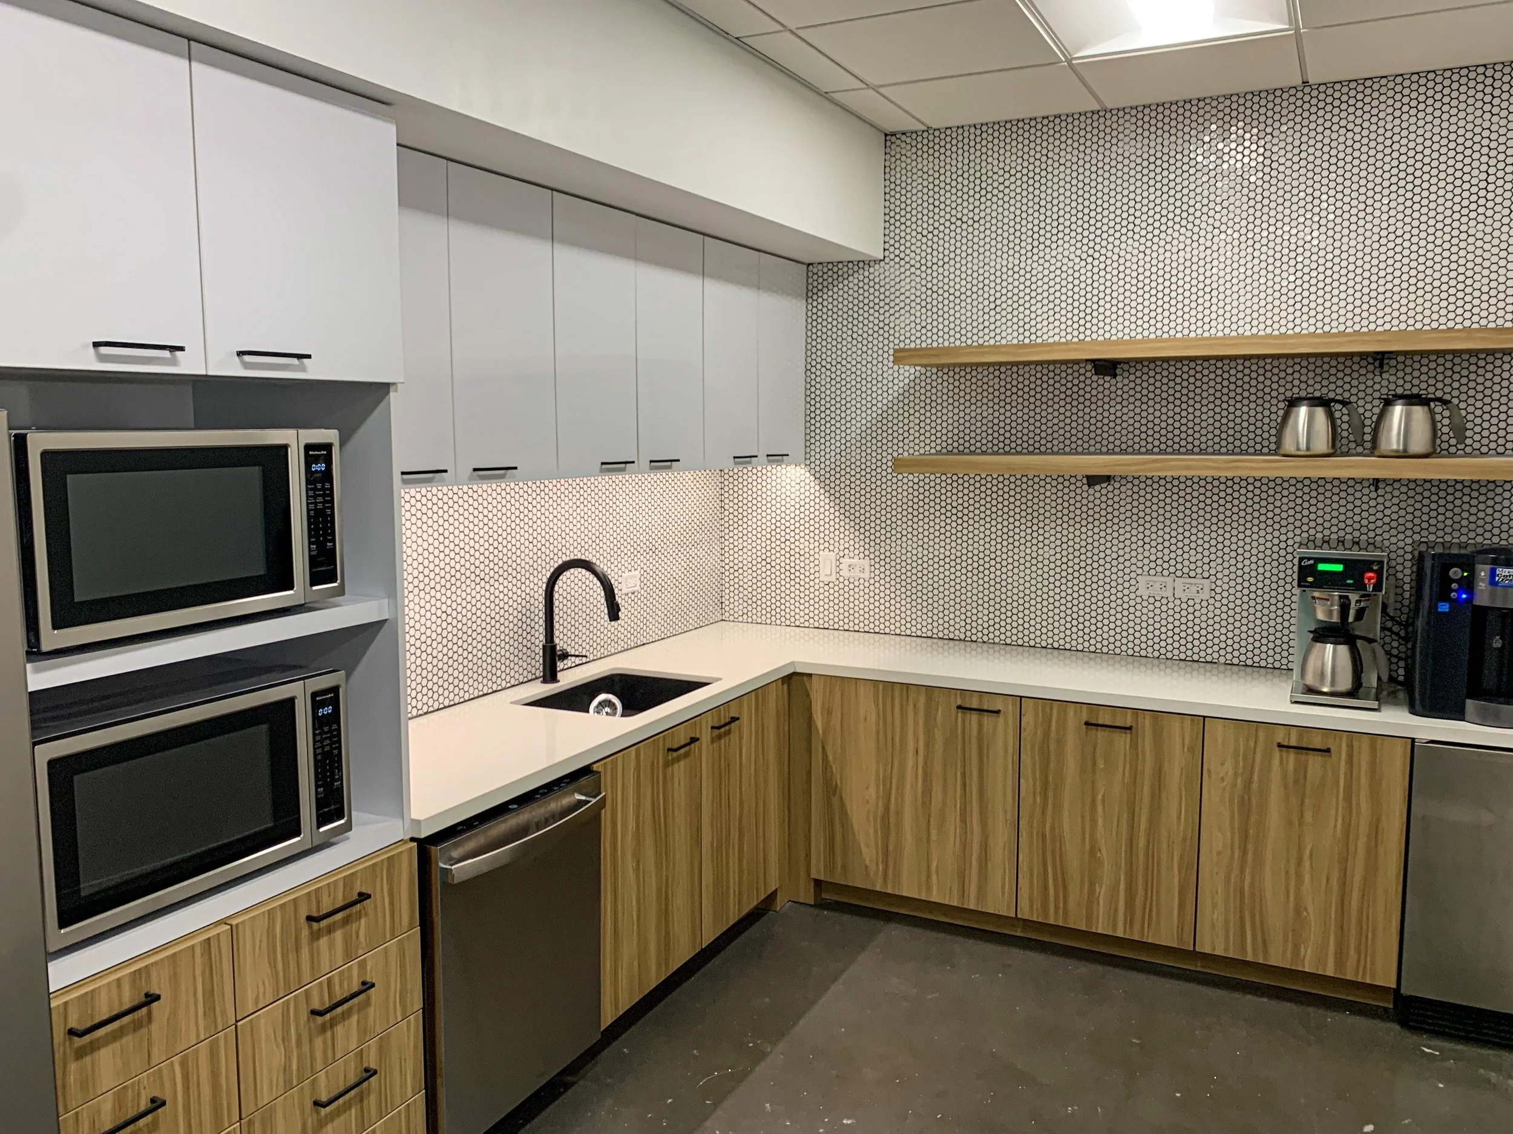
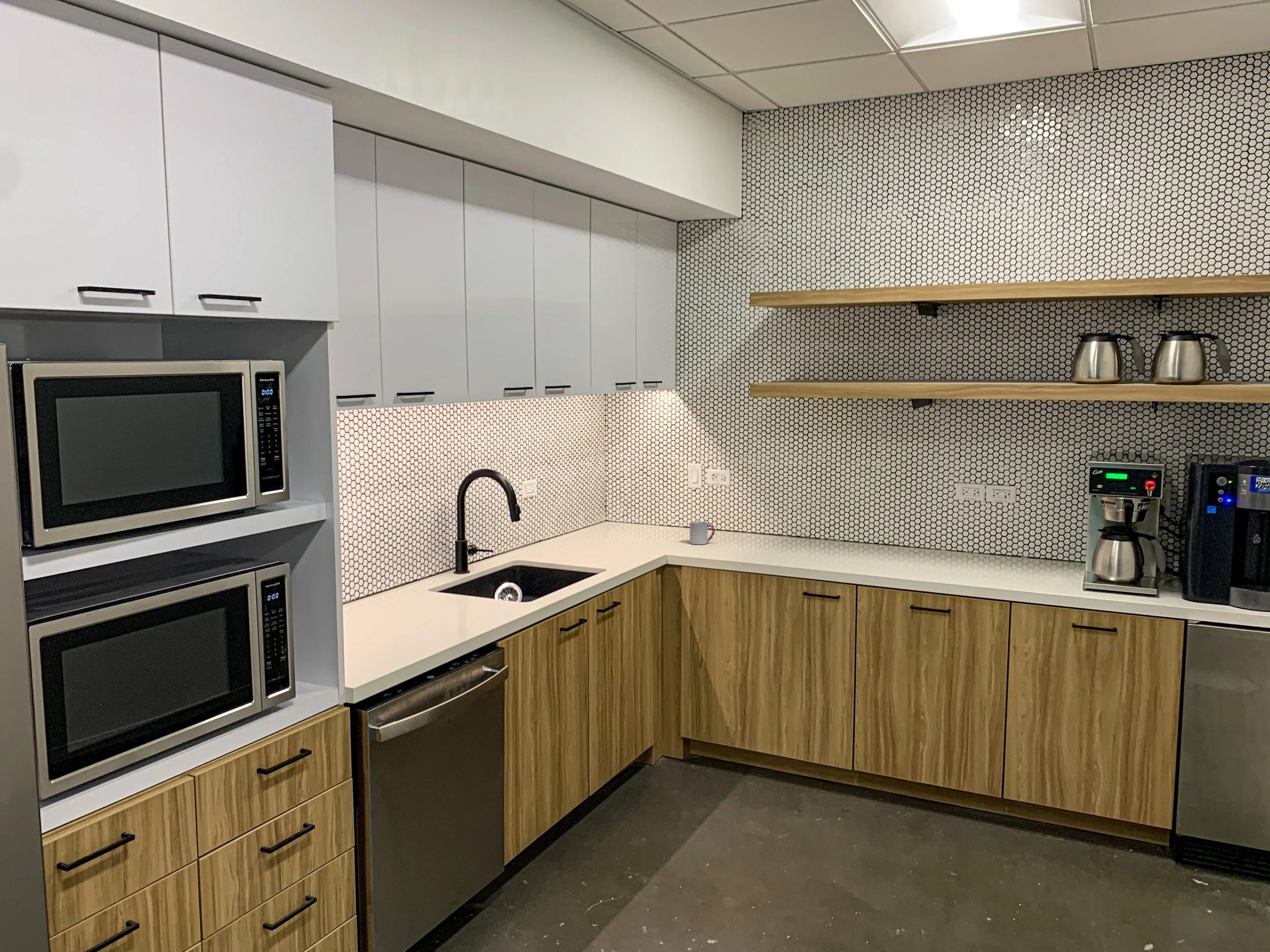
+ cup (702, 533)
